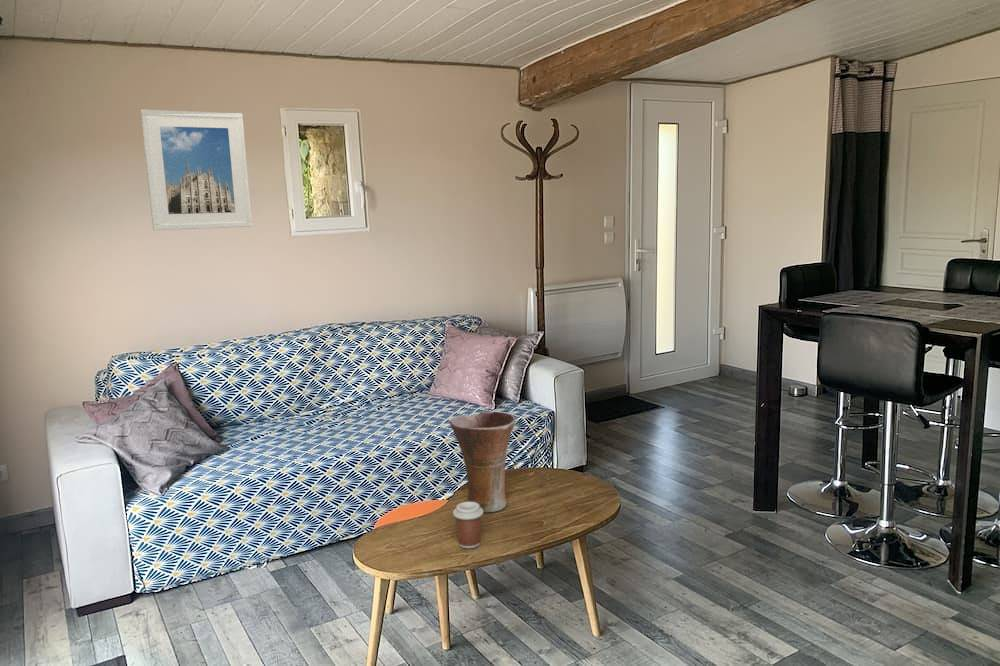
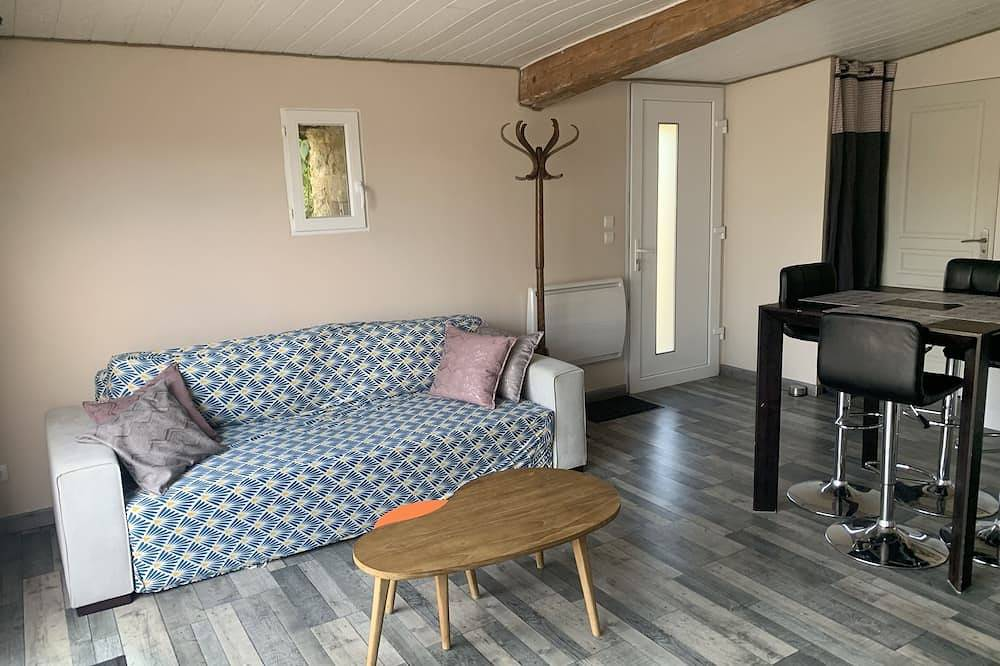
- vase (483, 461)
- coffee cup (468, 524)
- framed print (198, 170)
